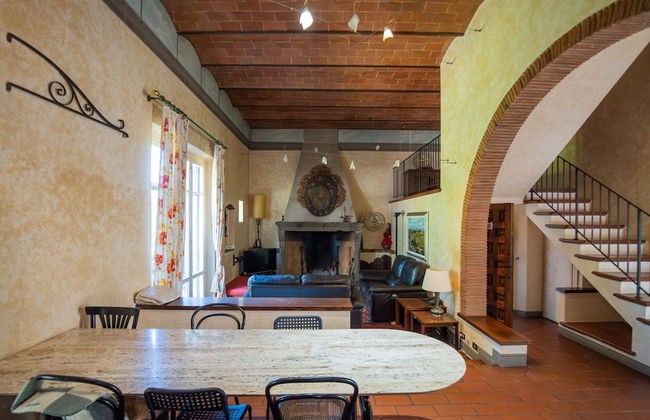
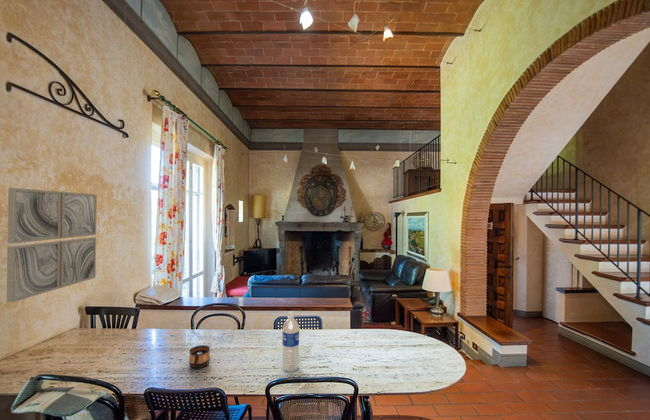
+ wall art (58, 238)
+ water bottle (290, 340)
+ cup (198, 357)
